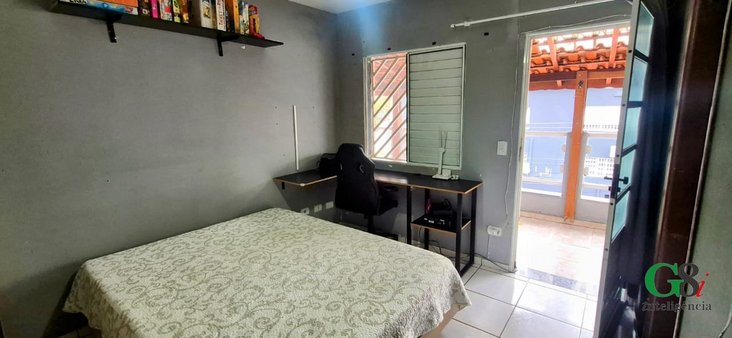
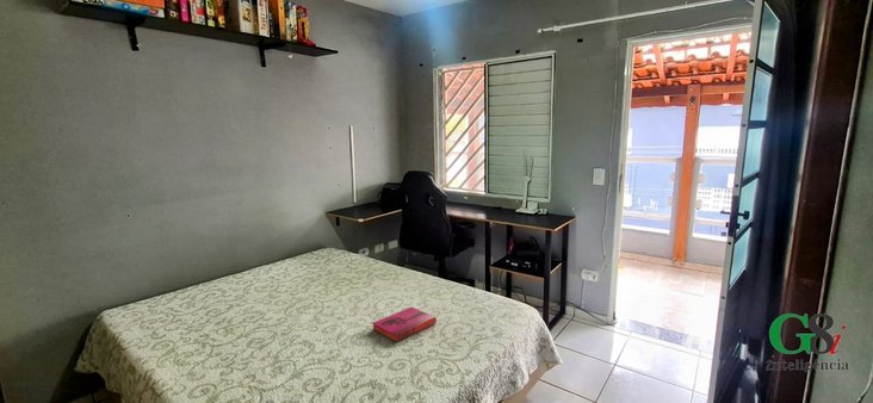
+ hardback book (404, 323)
